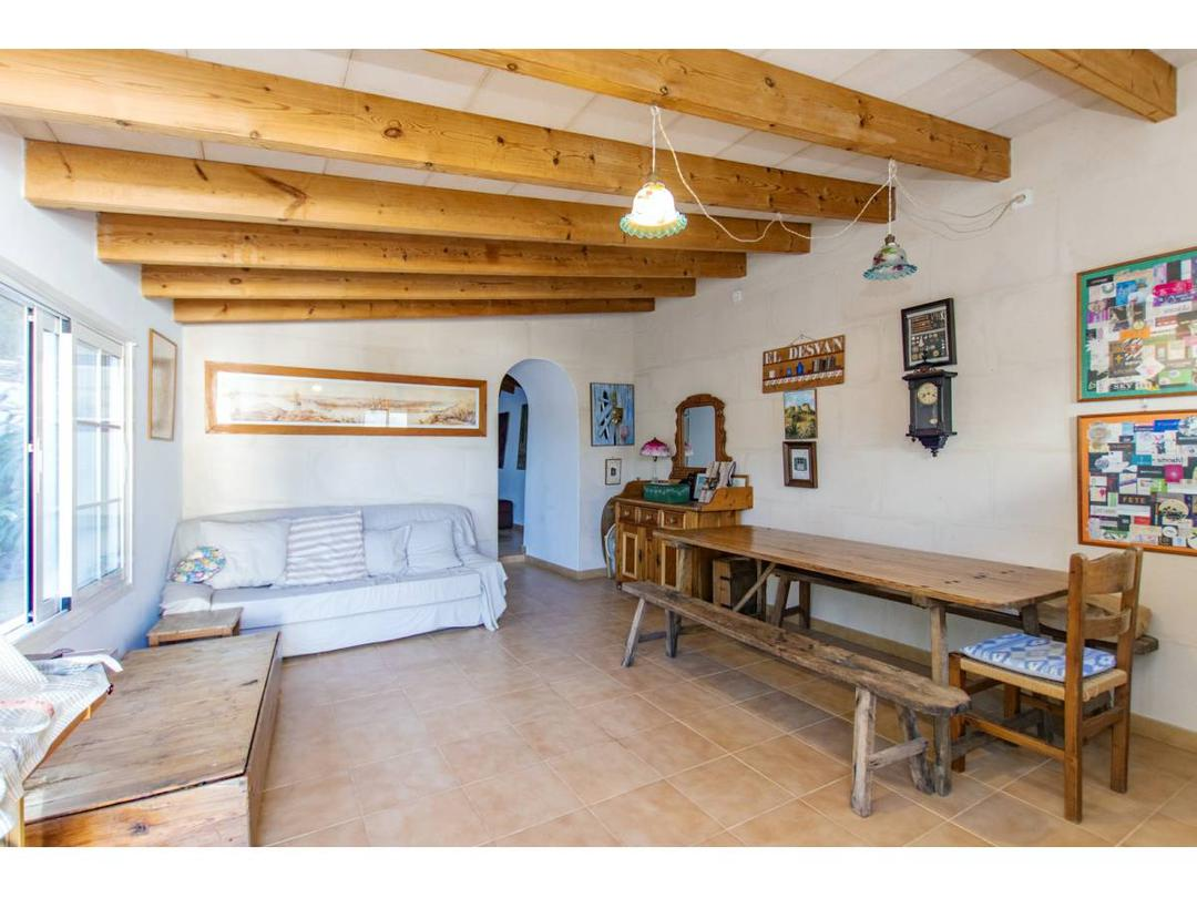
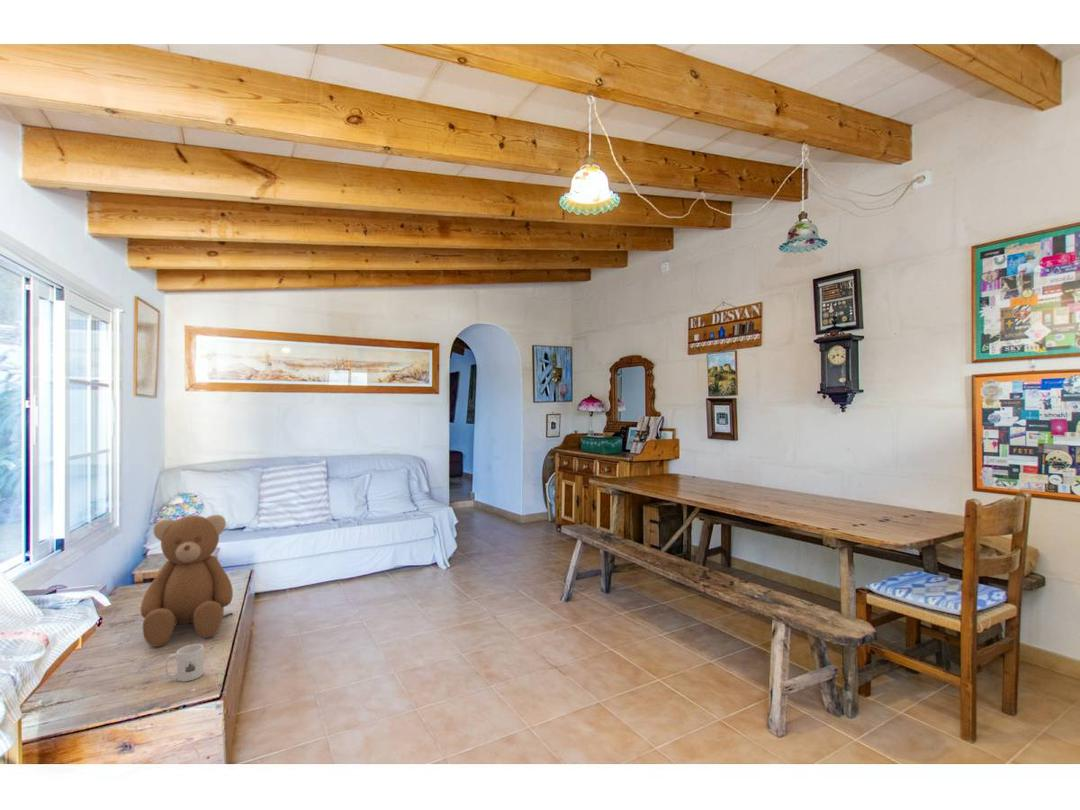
+ mug (184, 663)
+ teddy bear (188, 573)
